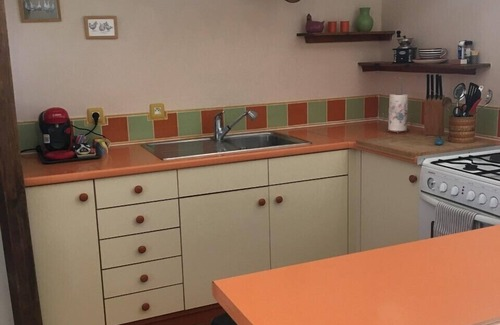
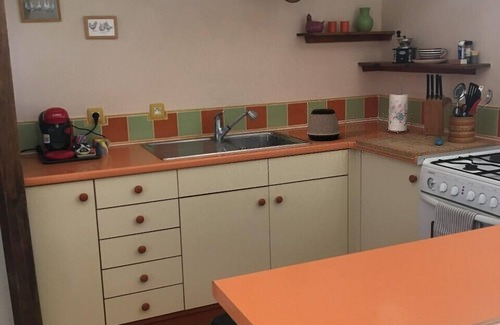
+ speaker (323, 124)
